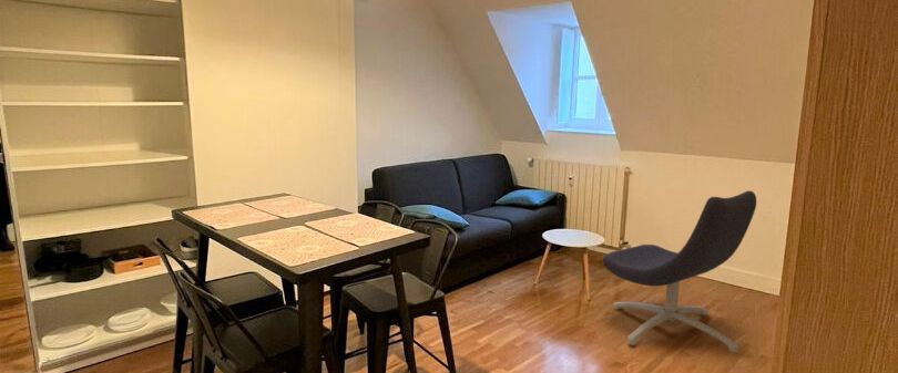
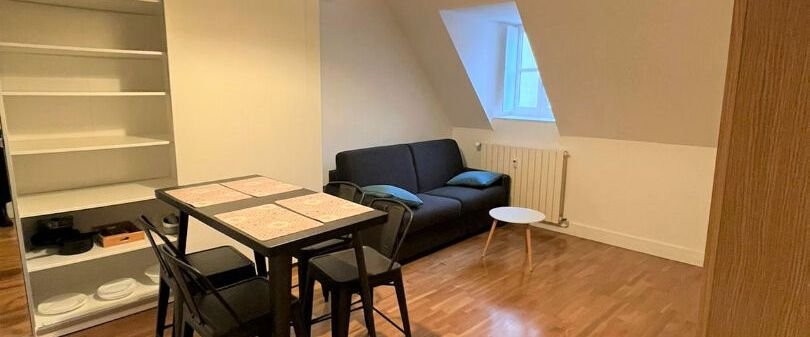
- lounge chair (671, 258)
